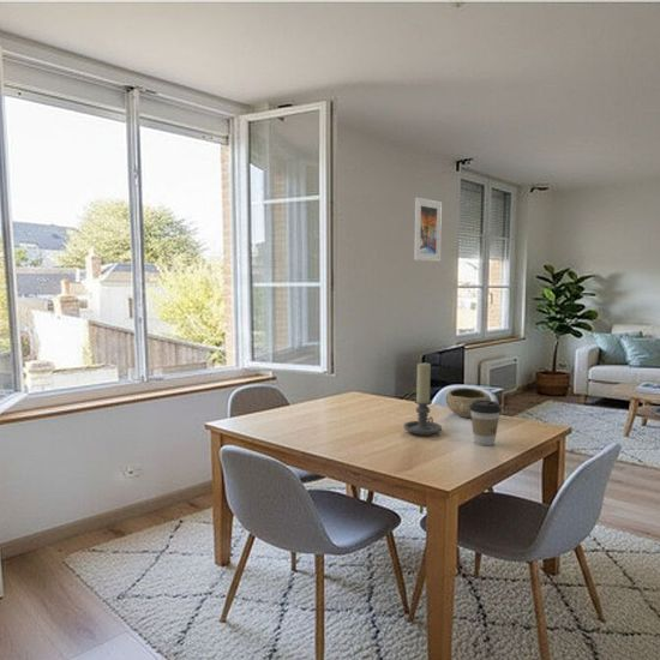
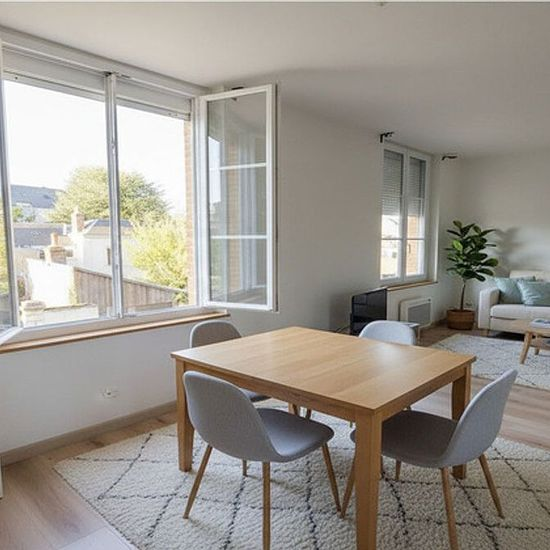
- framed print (427, 230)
- candle holder (425, 396)
- bowl (468, 403)
- coffee cup (485, 422)
